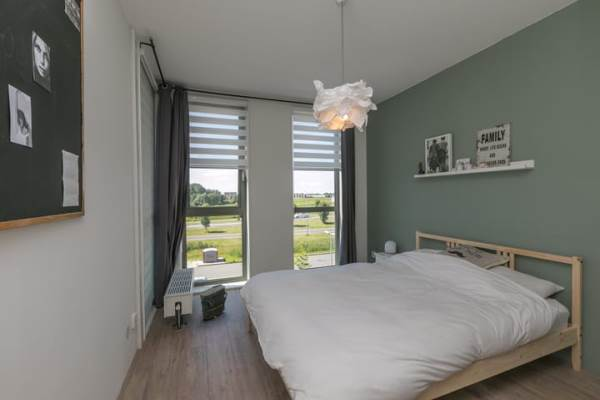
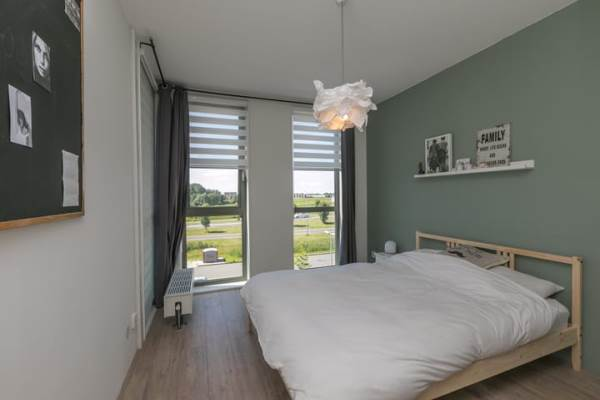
- bag (214, 302)
